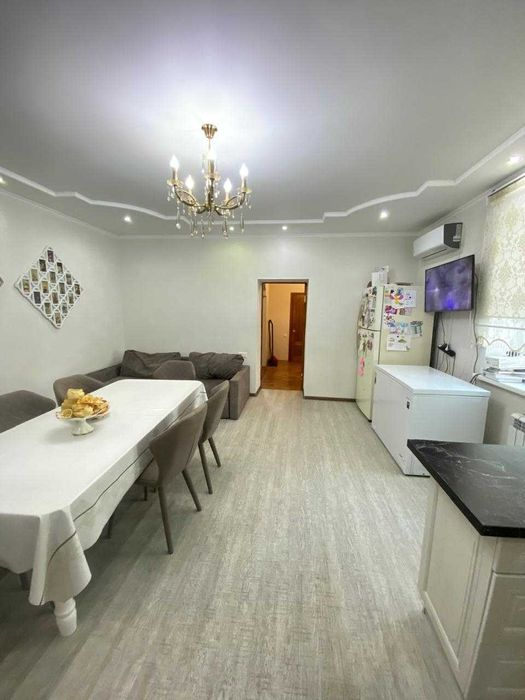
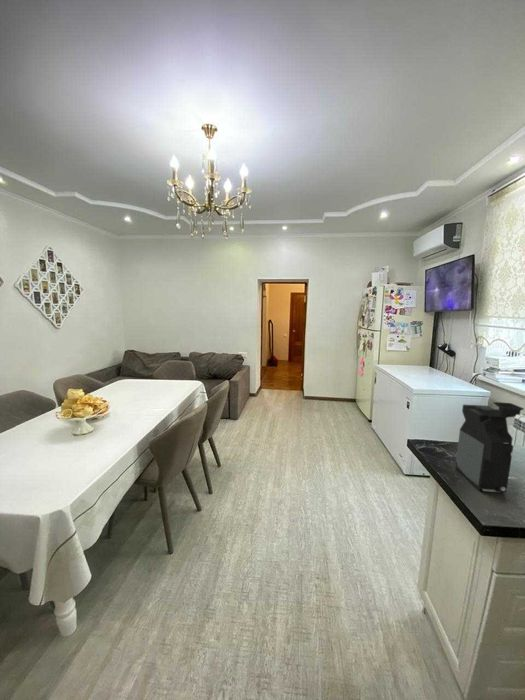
+ coffee maker (486, 441)
